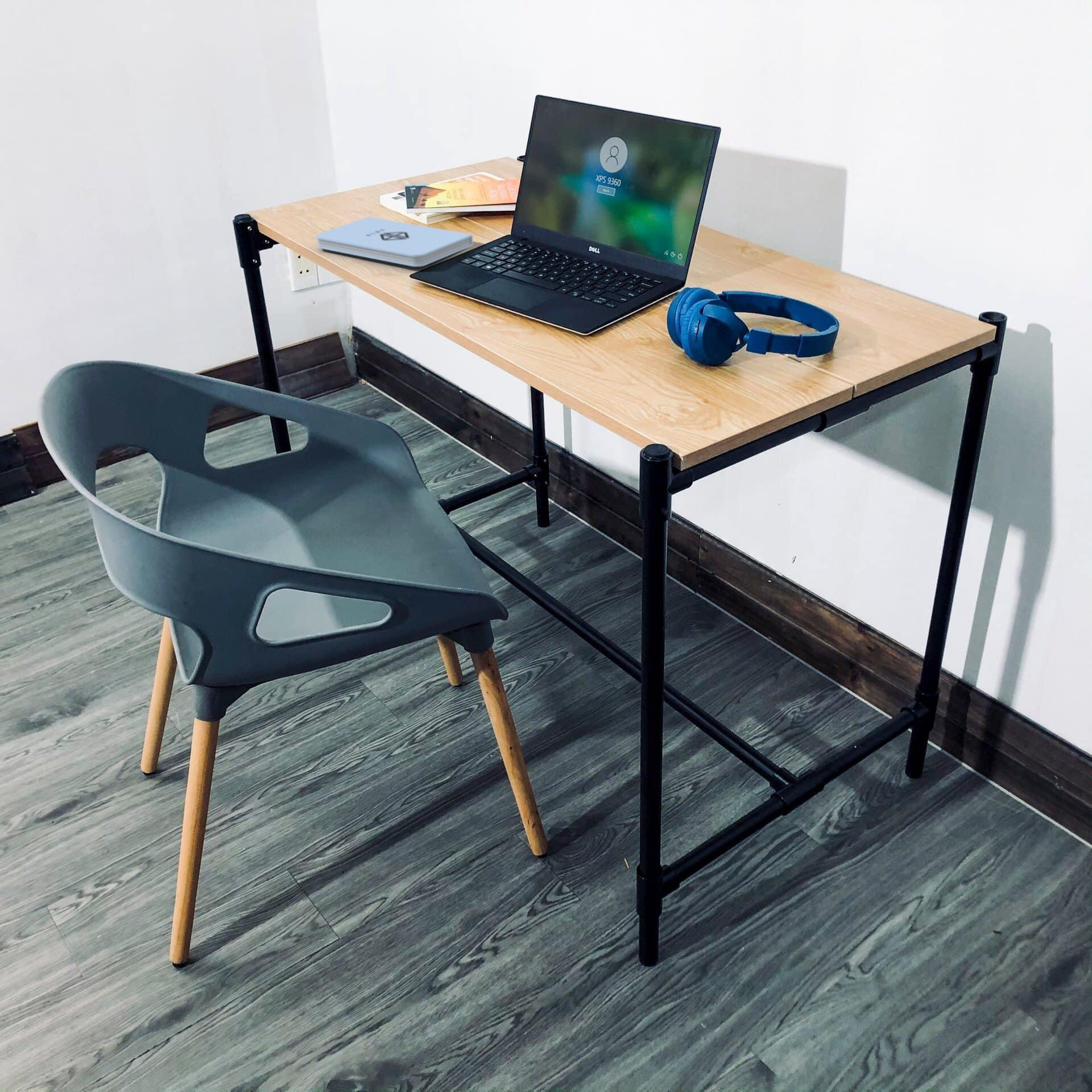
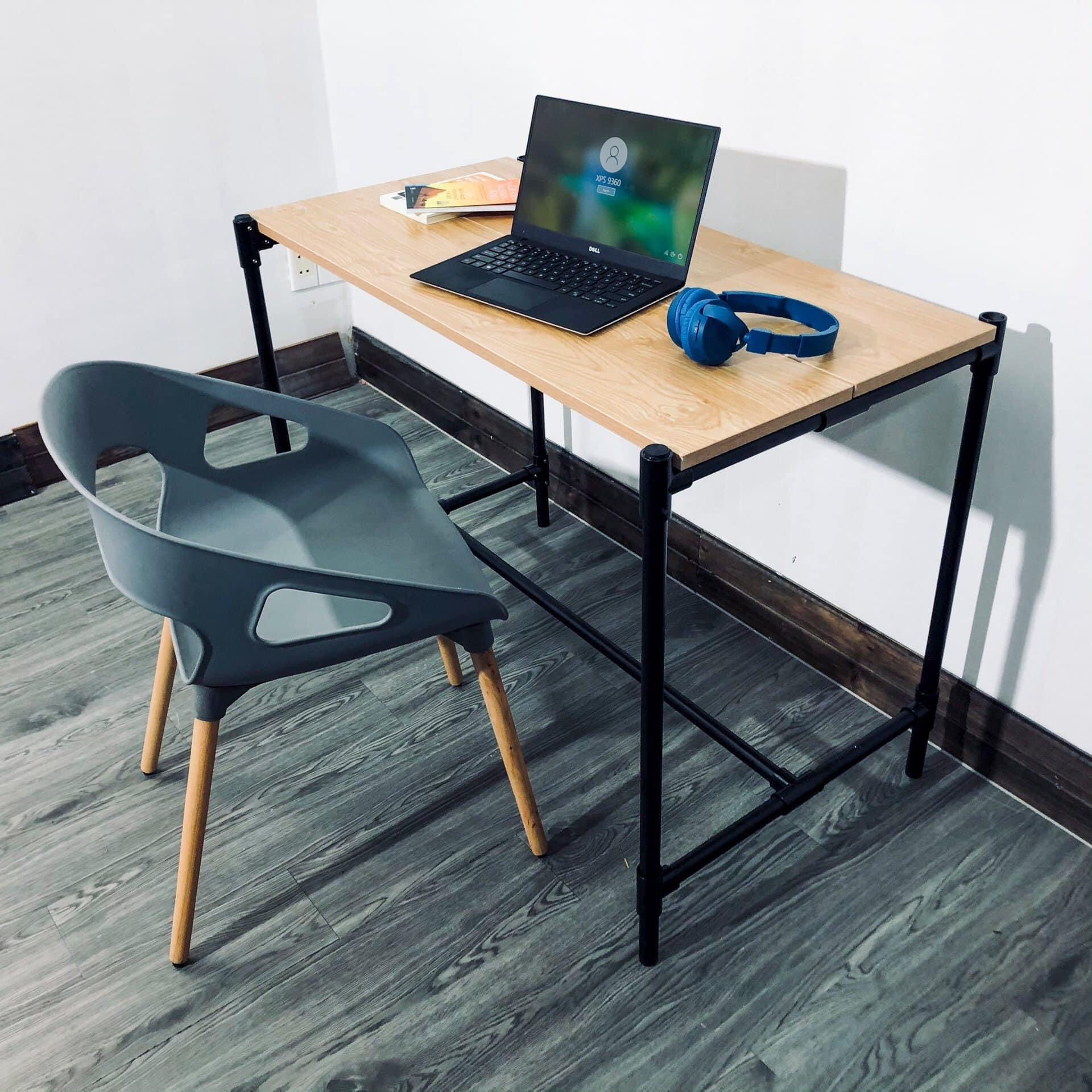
- notepad (392, 241)
